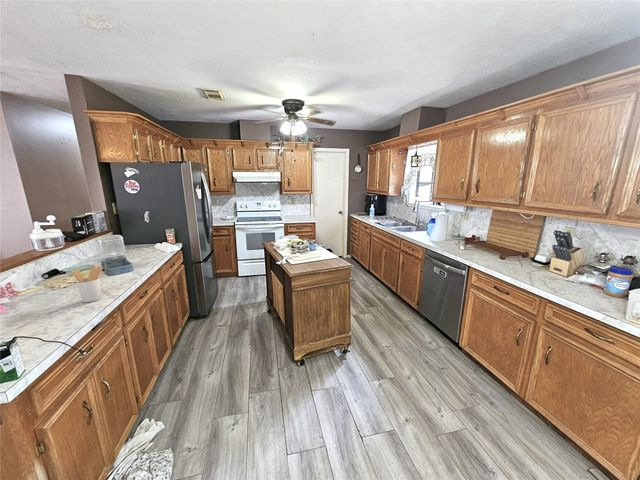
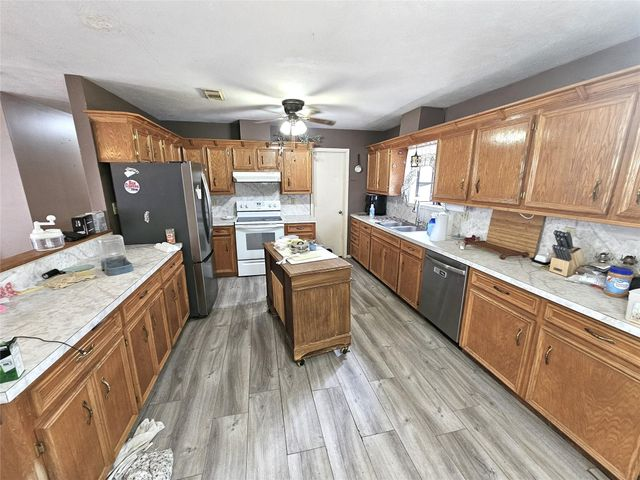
- utensil holder (92, 282)
